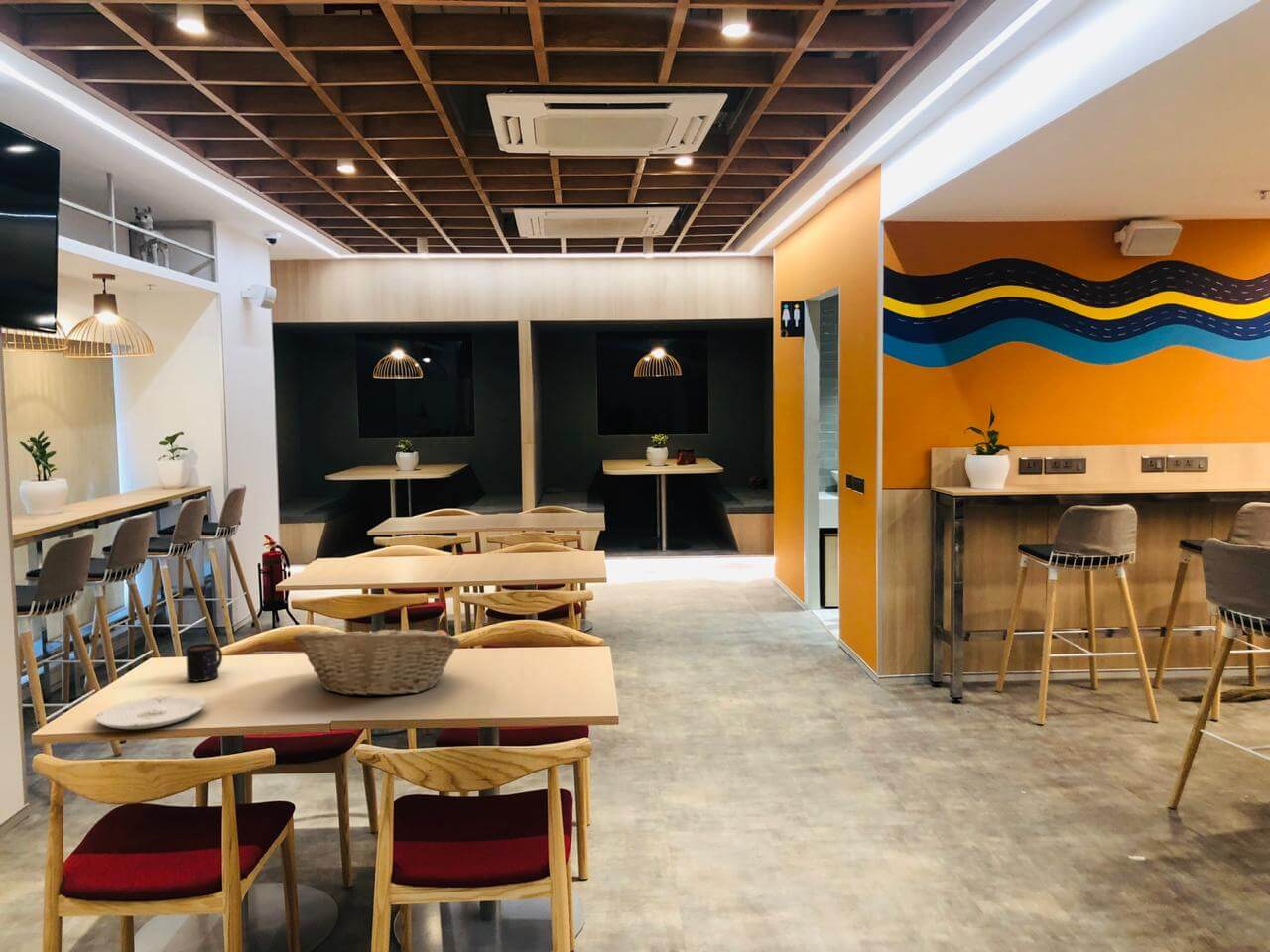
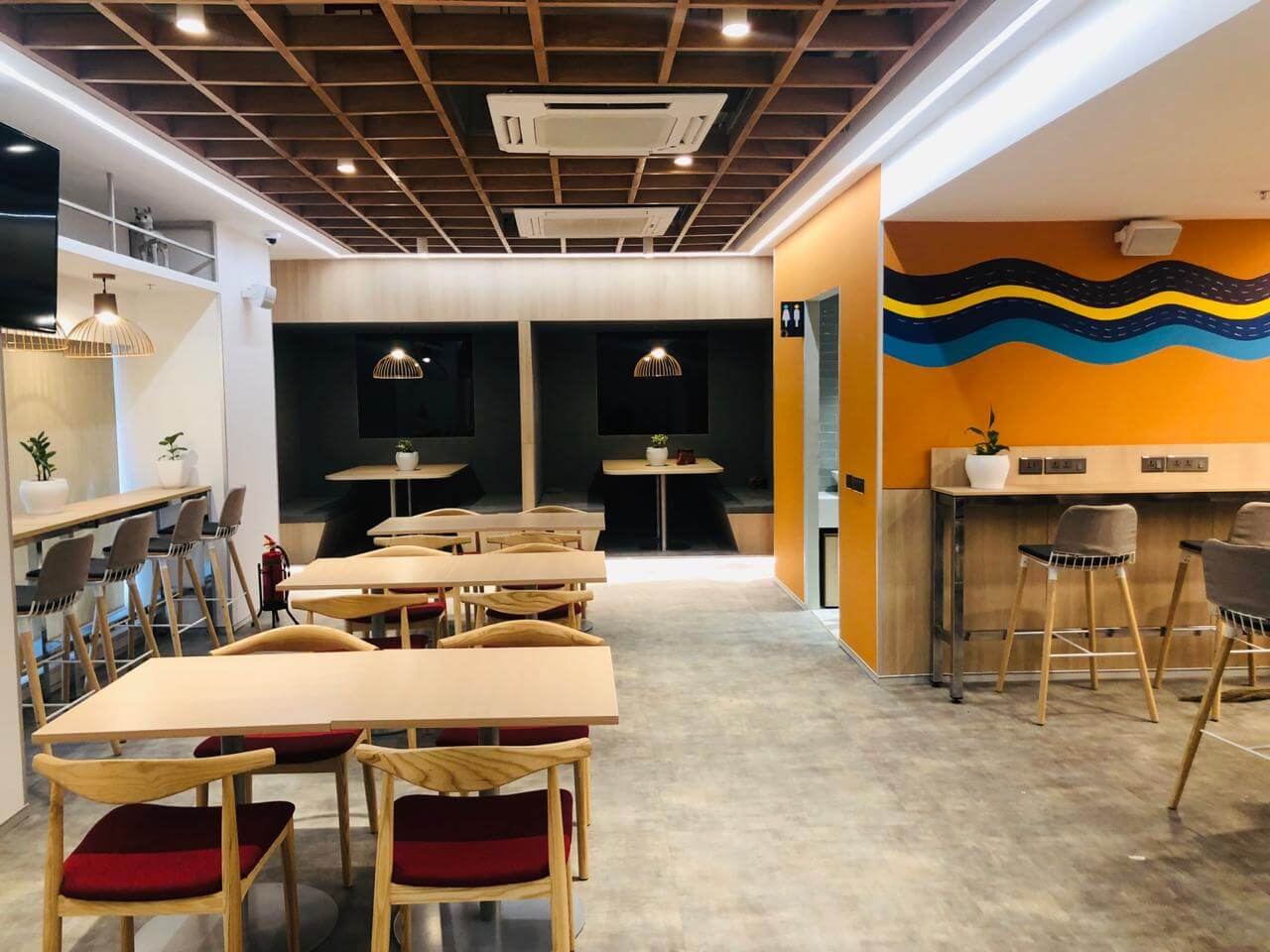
- fruit basket (378, 652)
- mug (206, 660)
- plate (152, 713)
